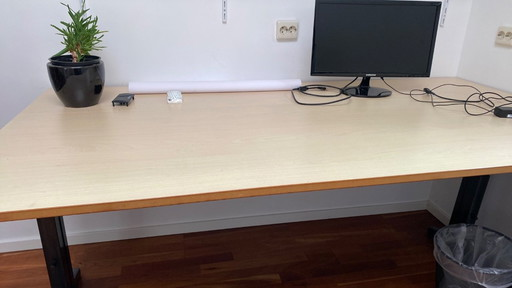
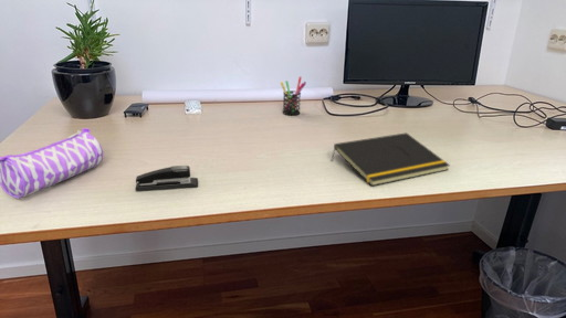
+ notepad (390, 156)
+ pen holder (292, 95)
+ stapler (166, 177)
+ pencil case (54, 160)
